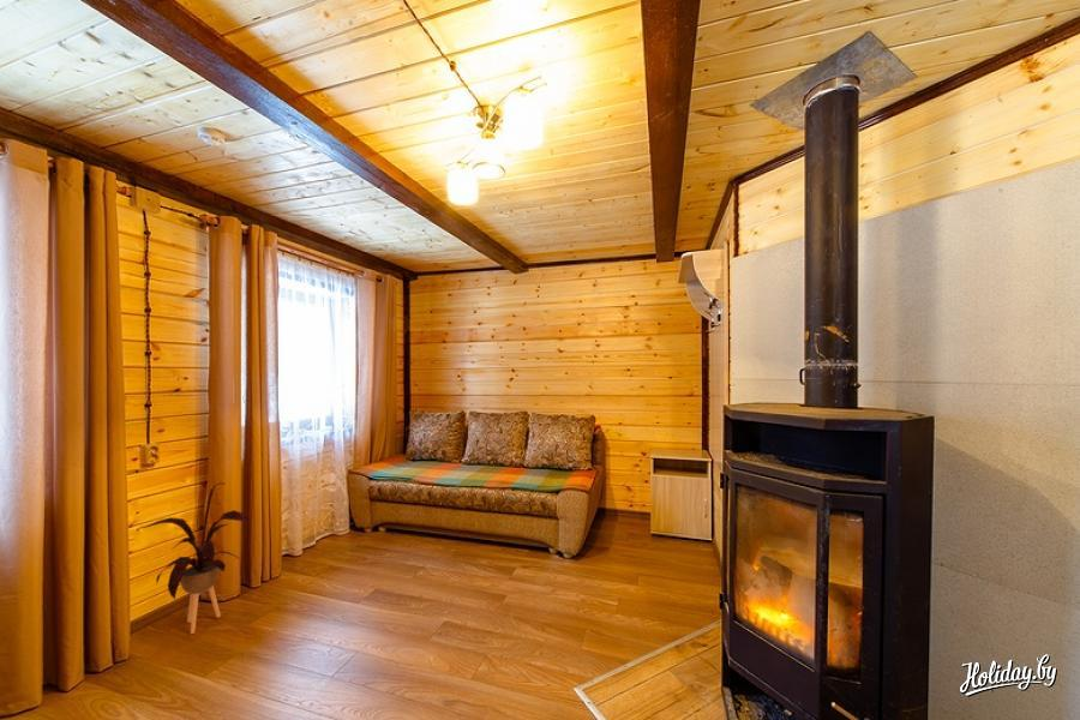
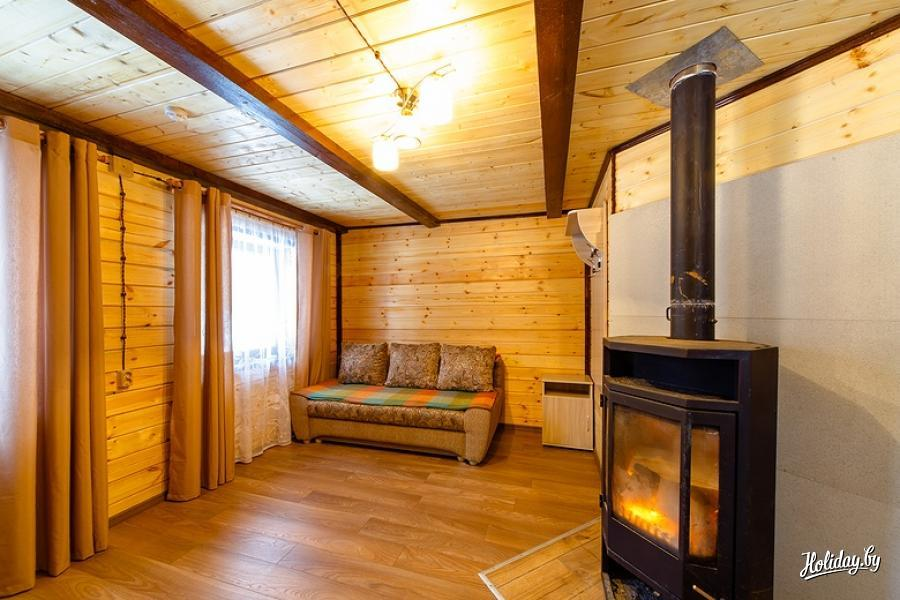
- house plant (194, 558)
